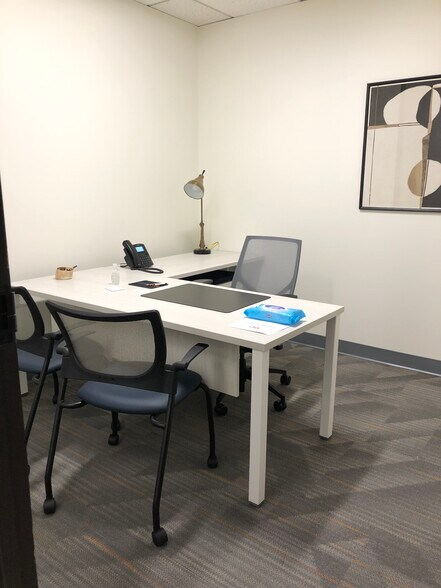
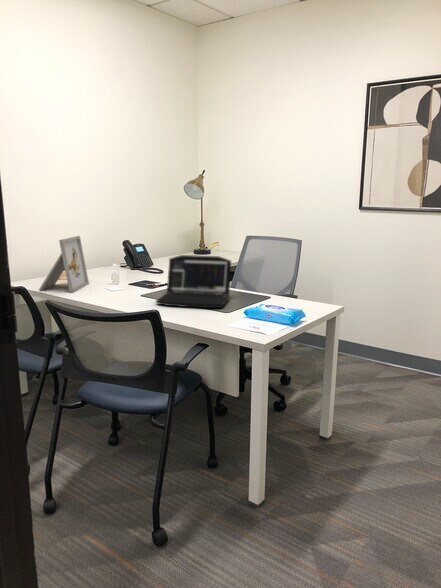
+ picture frame (61, 262)
+ laptop (194, 280)
